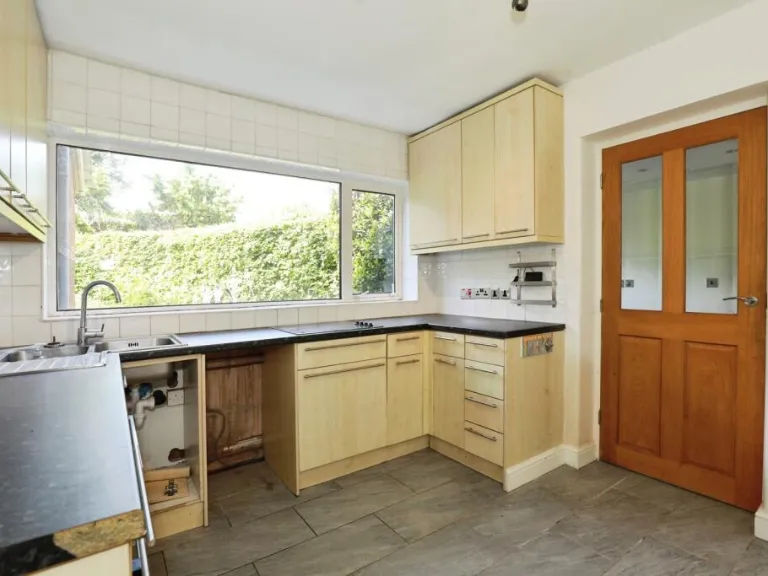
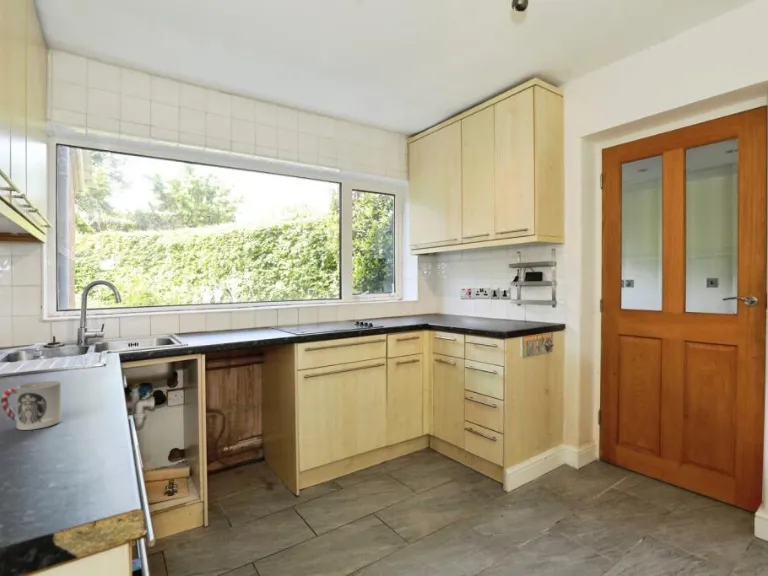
+ cup (30, 404)
